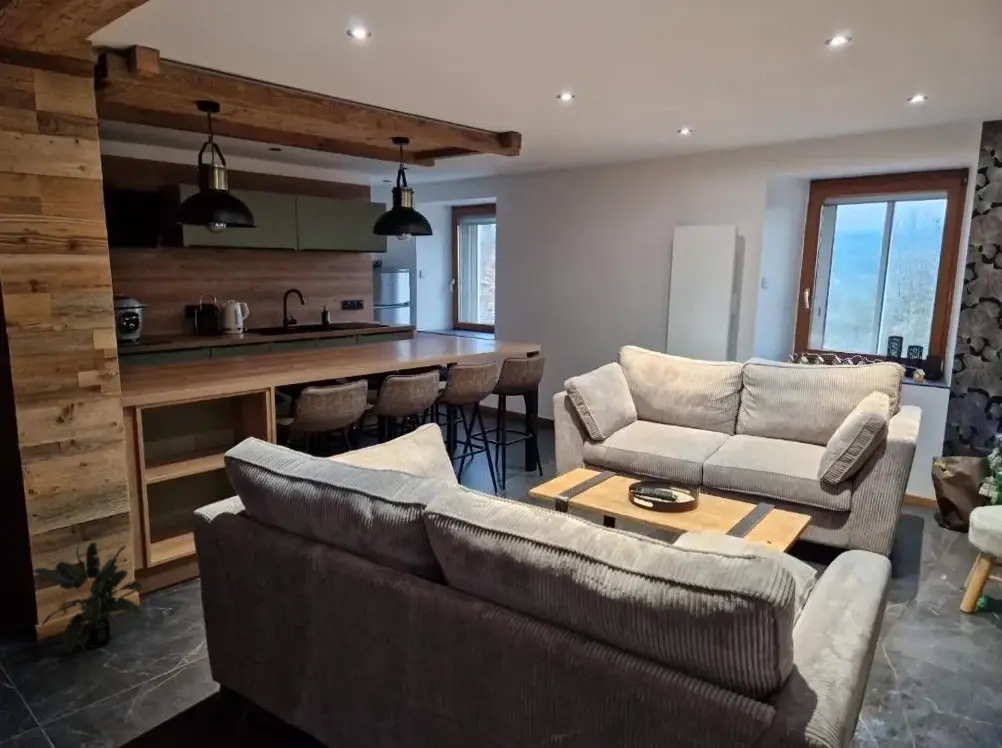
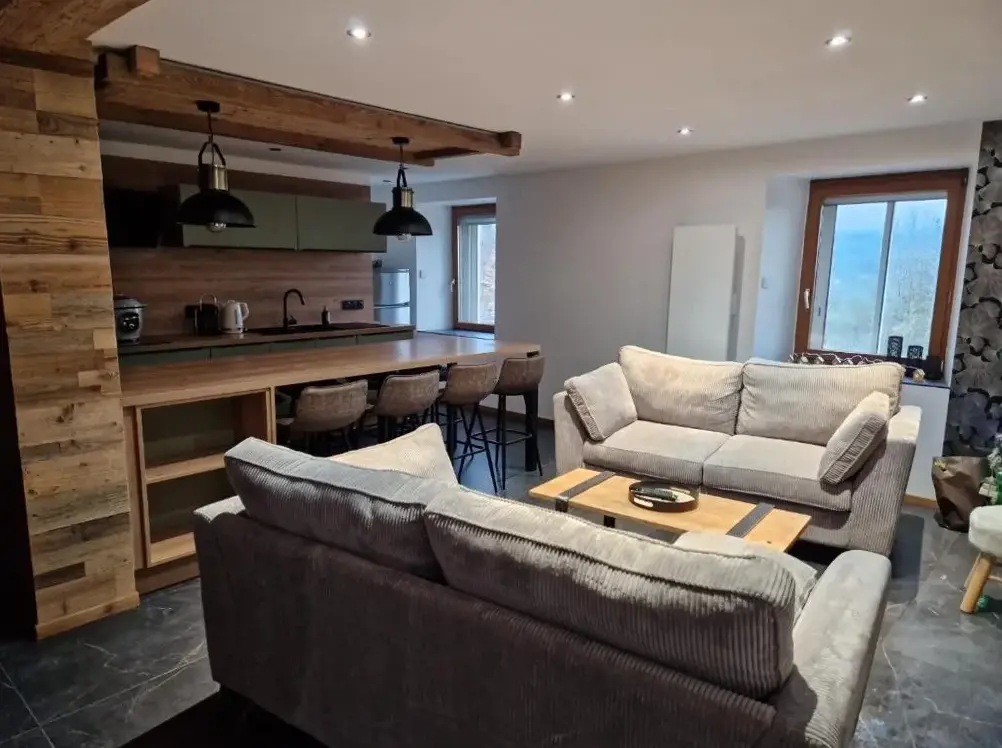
- potted plant (97, 597)
